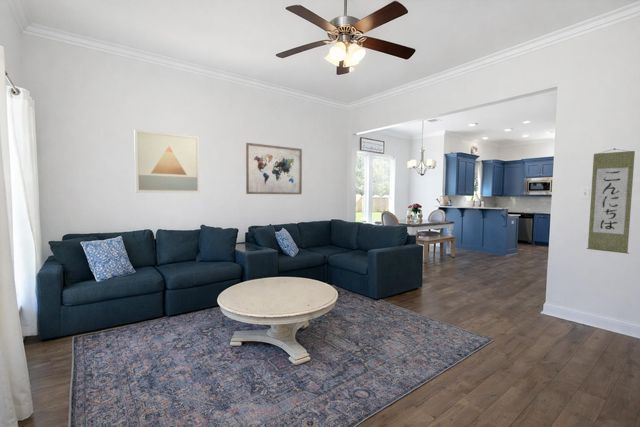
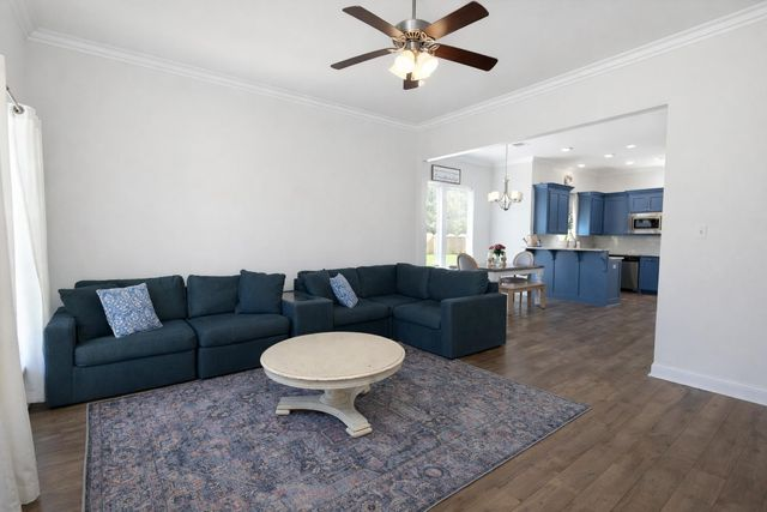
- wall art (168, 163)
- wall scroll (610, 200)
- wall art (275, 170)
